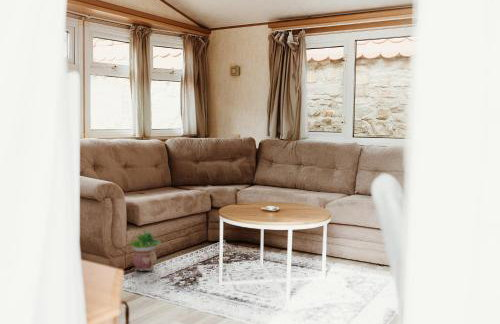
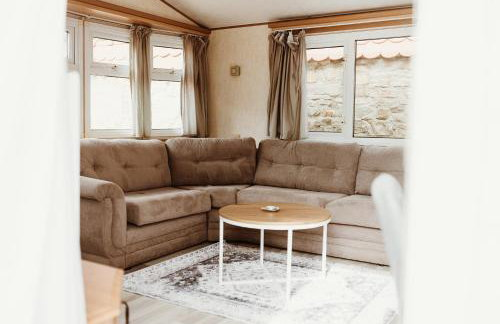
- potted plant (143, 249)
